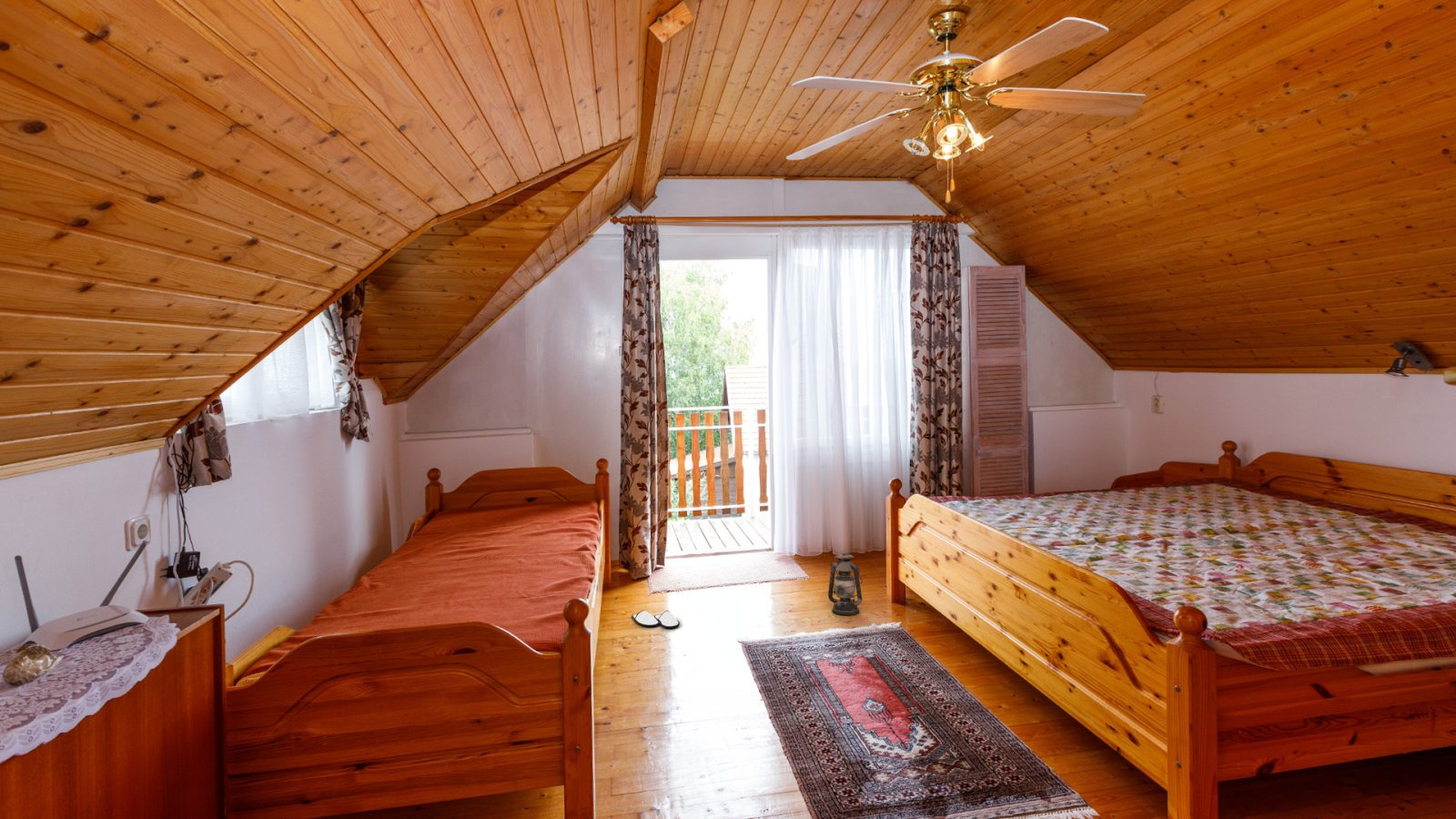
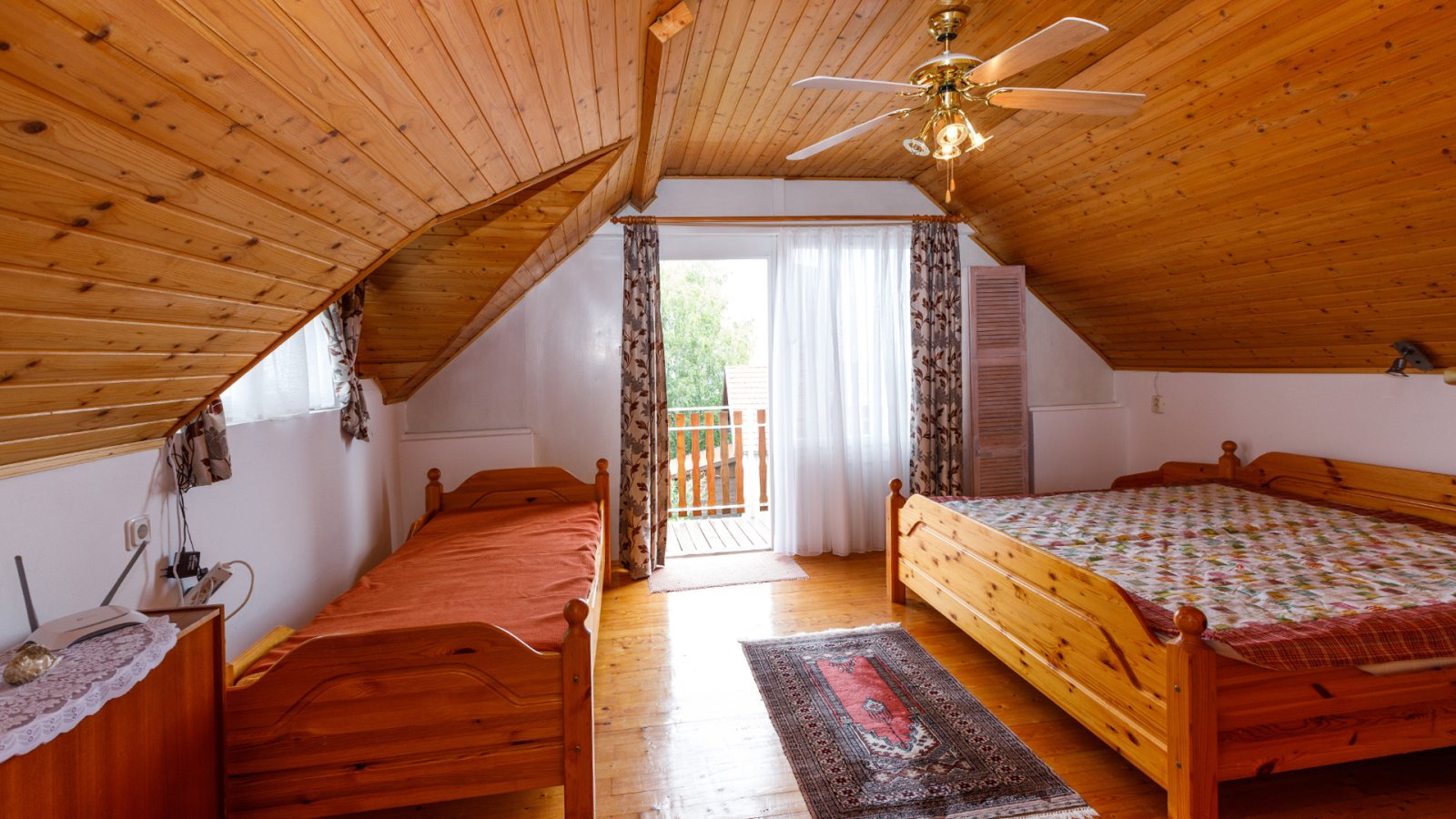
- slippers (655, 616)
- lantern (845, 581)
